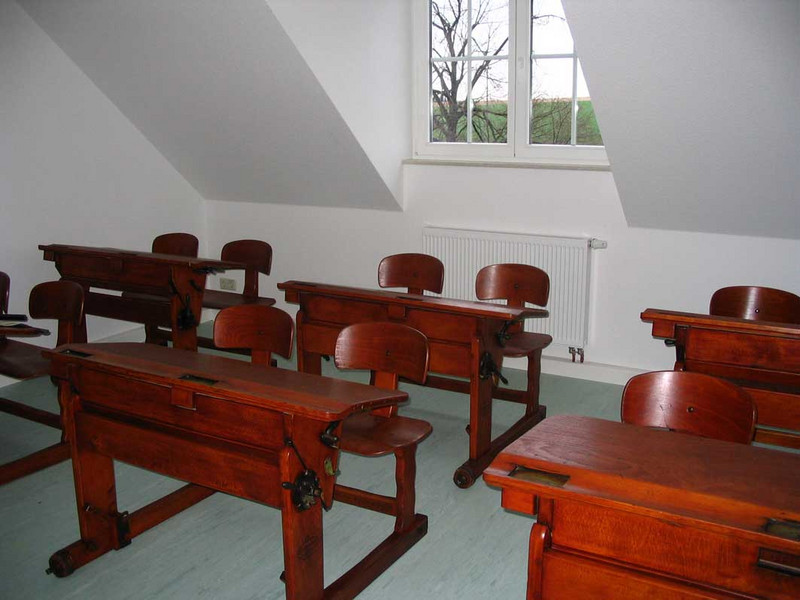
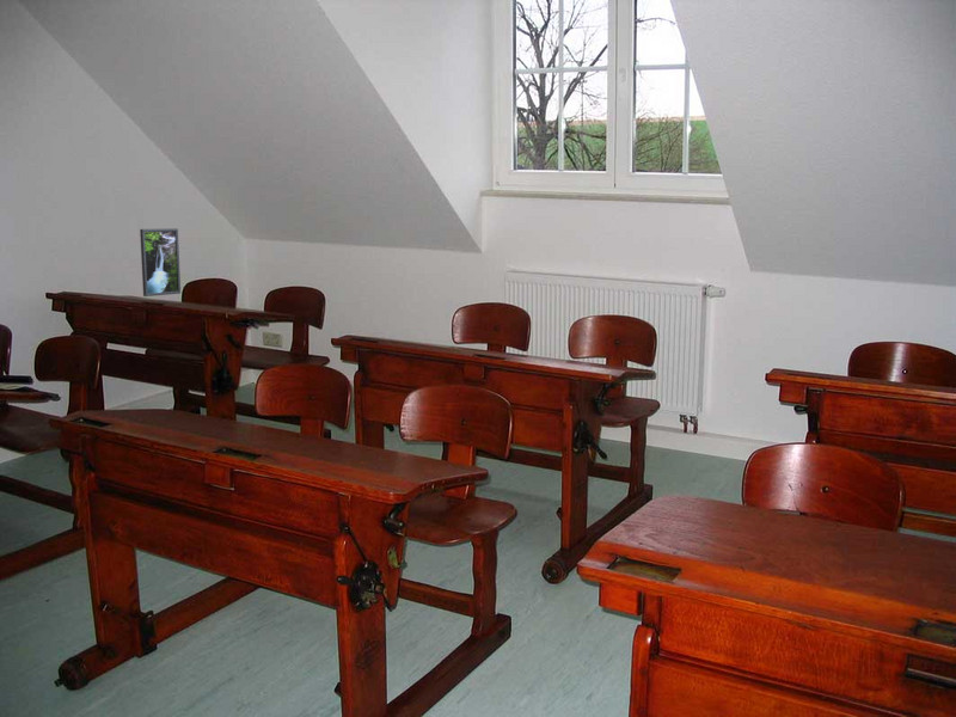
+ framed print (160, 262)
